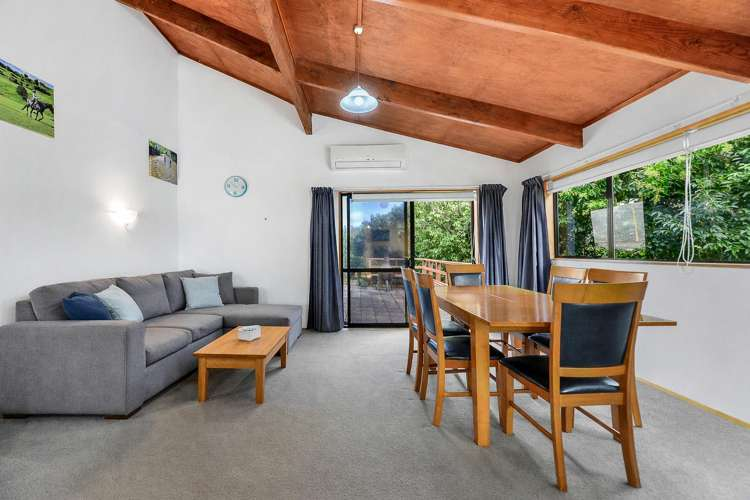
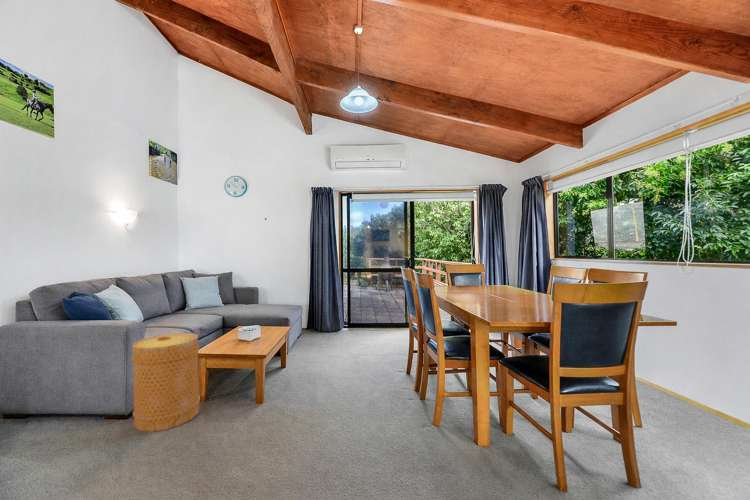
+ basket (167, 378)
